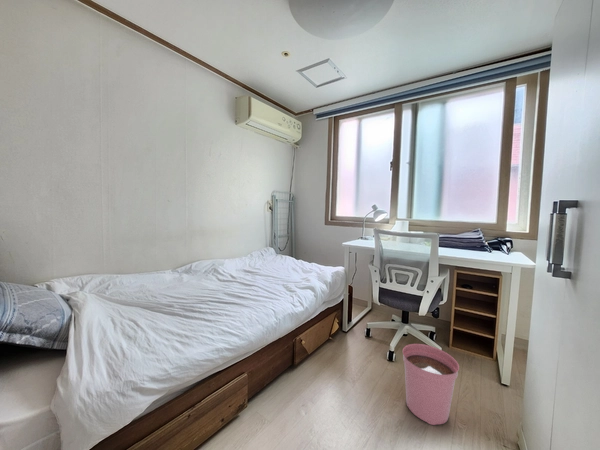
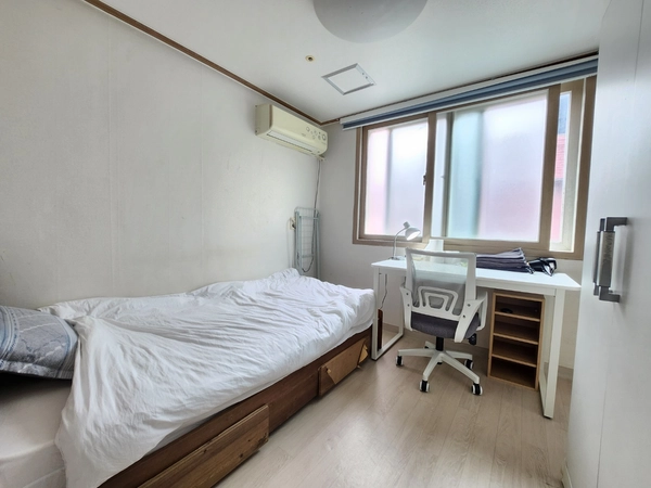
- plant pot (427, 383)
